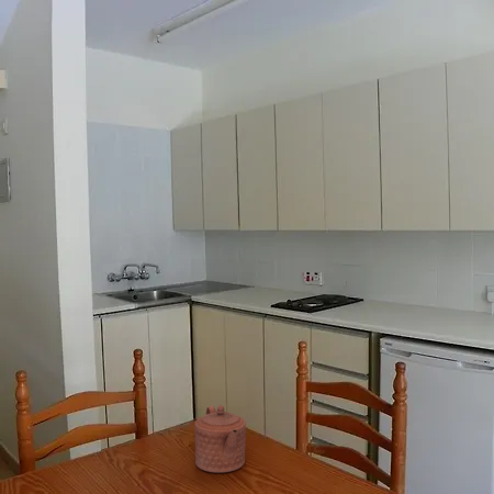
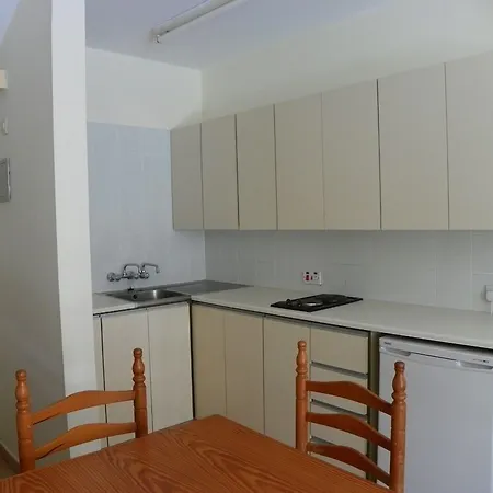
- teapot (220, 434)
